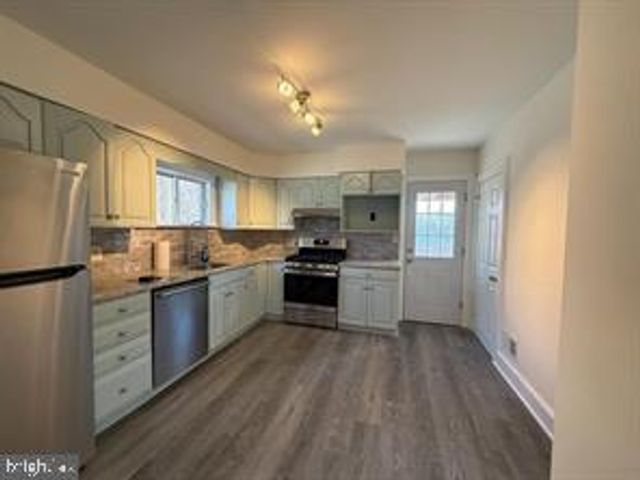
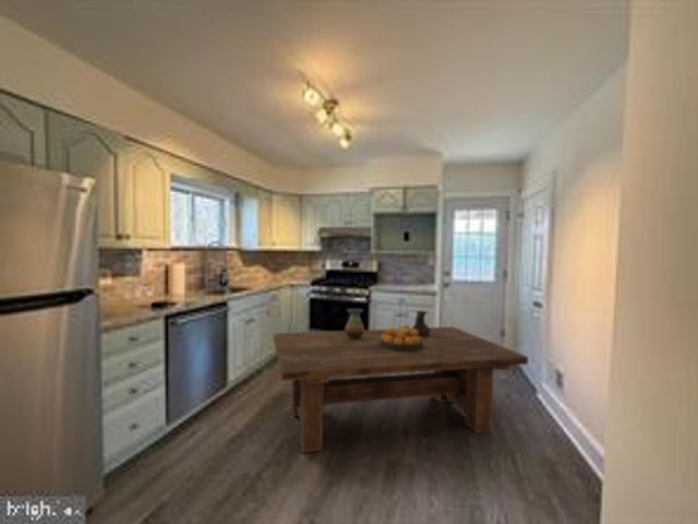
+ dining table (387, 381)
+ vase (354, 323)
+ fruit bowl (401, 335)
+ ceramic pitcher (420, 323)
